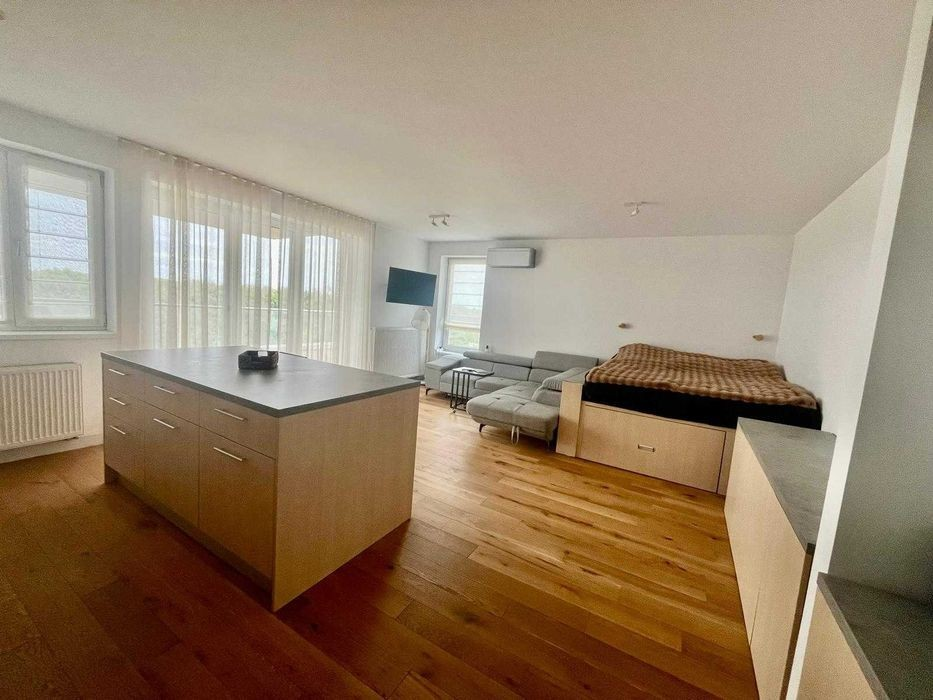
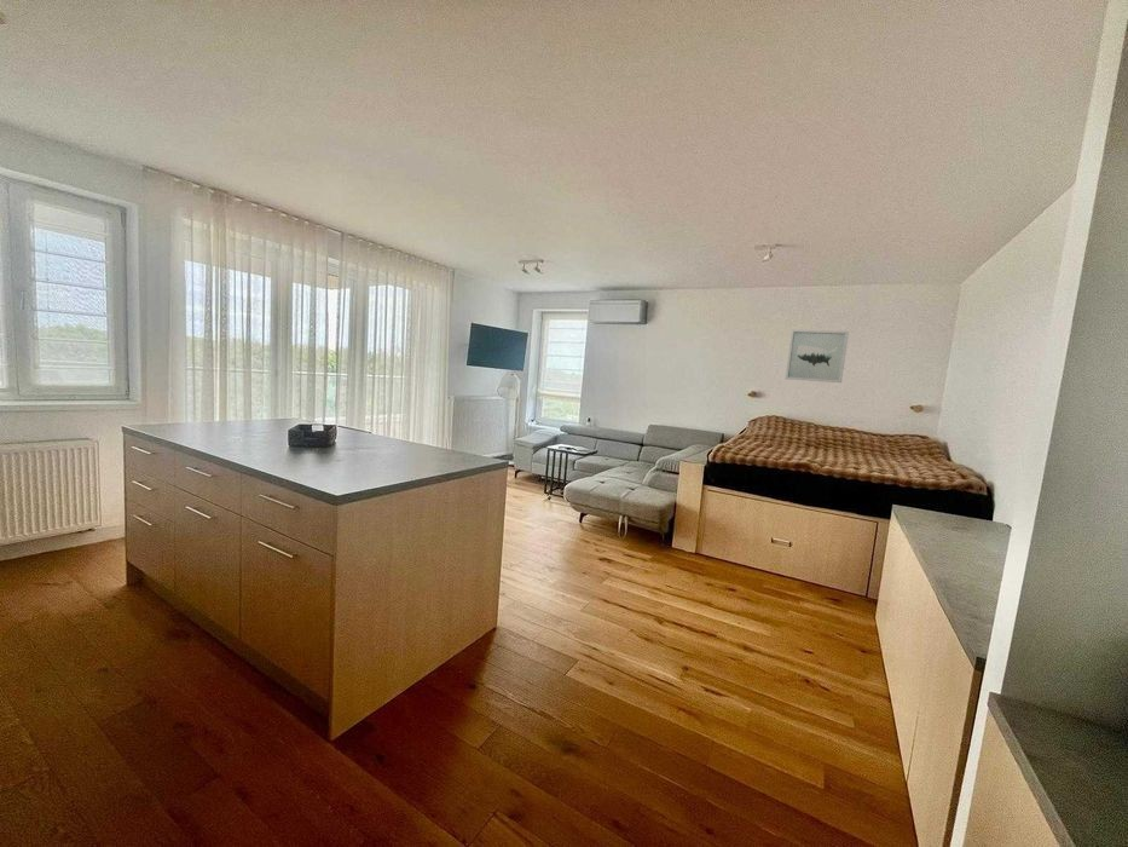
+ wall art (815, 356)
